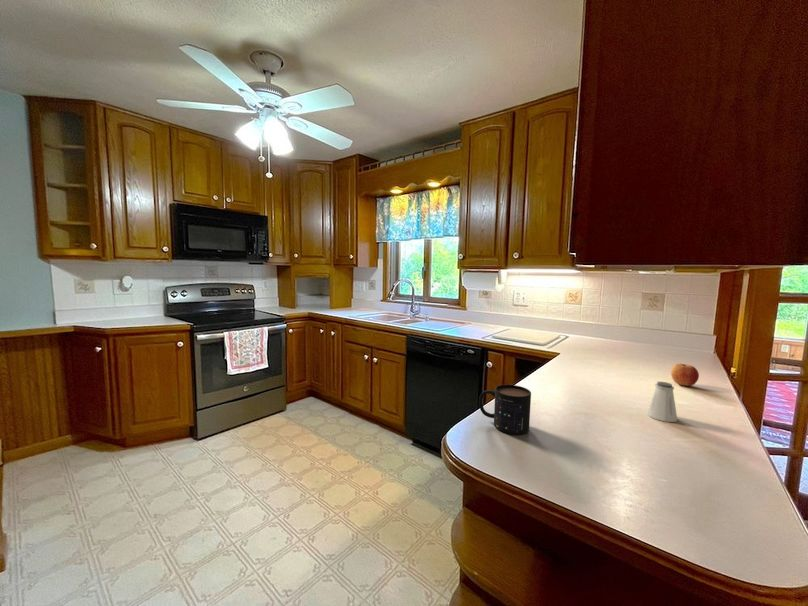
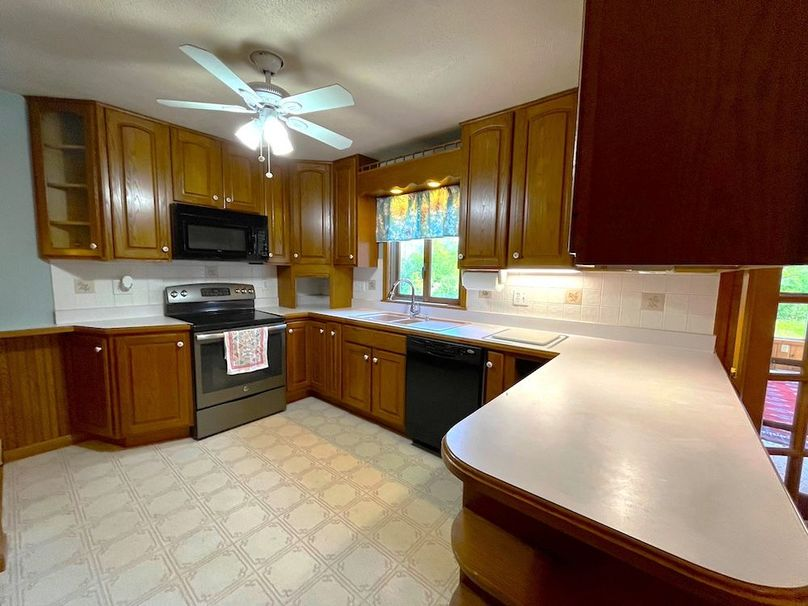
- apple (684, 374)
- saltshaker (663, 400)
- mug (503, 406)
